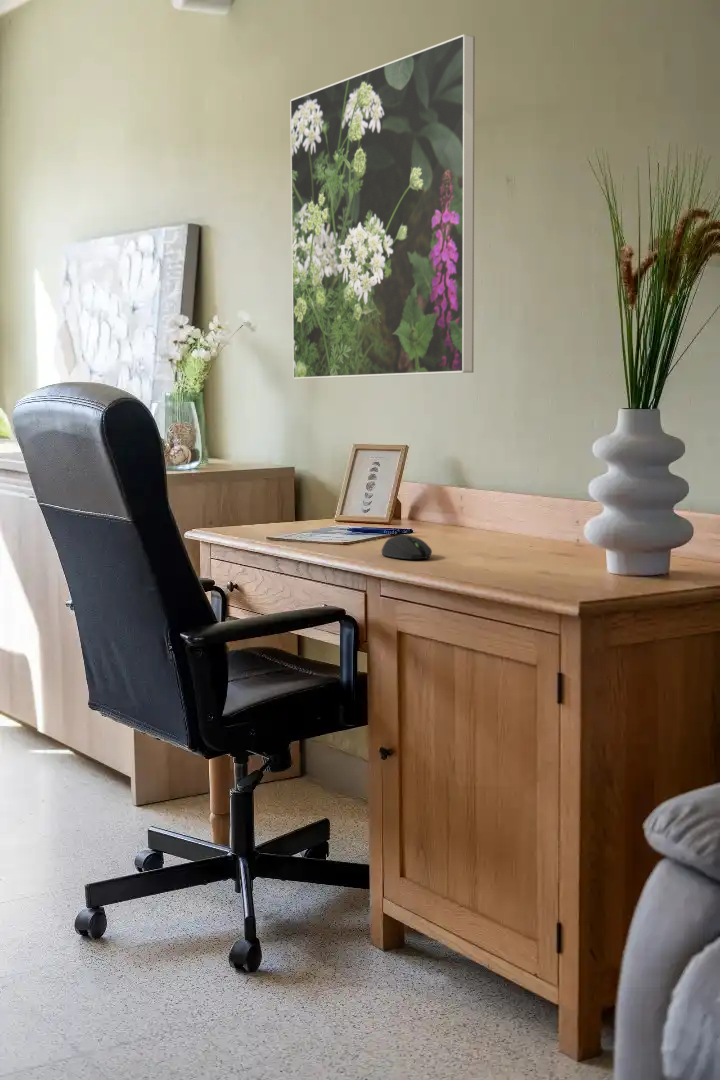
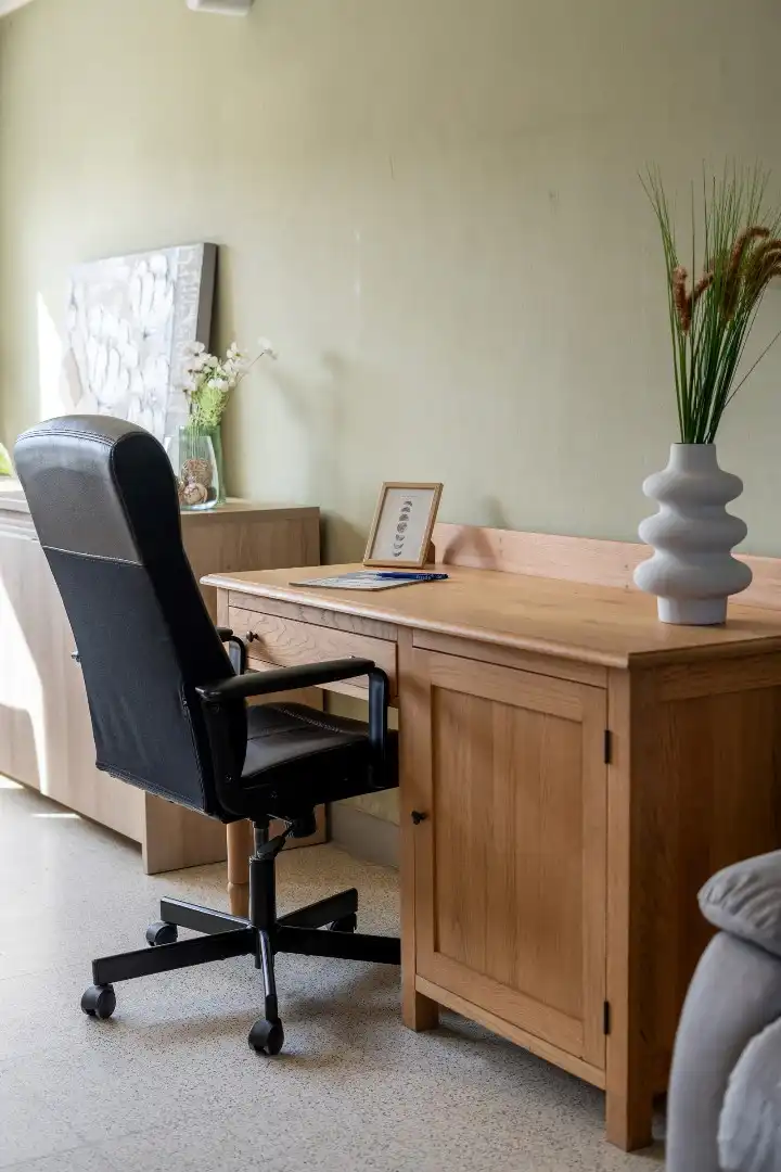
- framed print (374, 225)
- computer mouse (406, 545)
